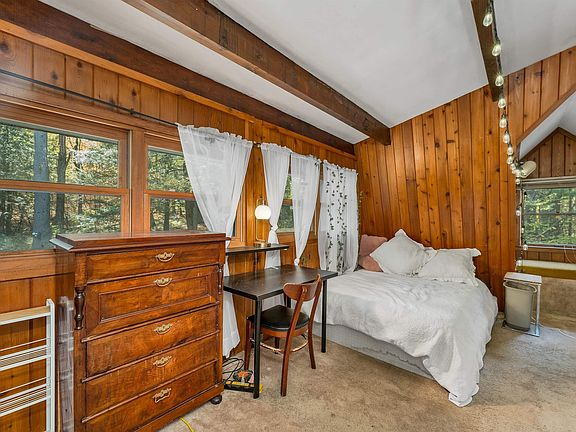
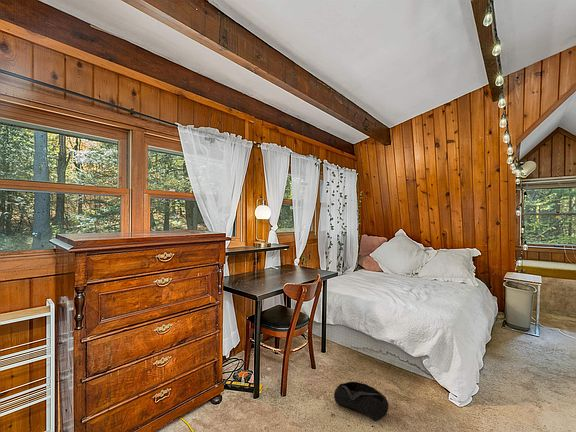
+ bag (360, 399)
